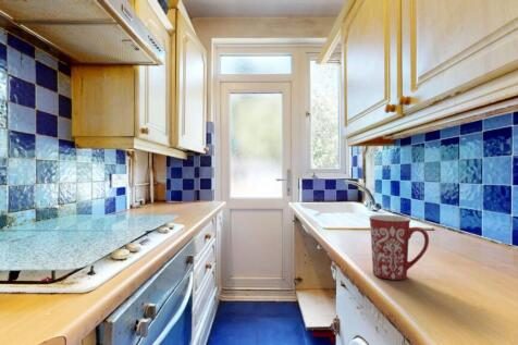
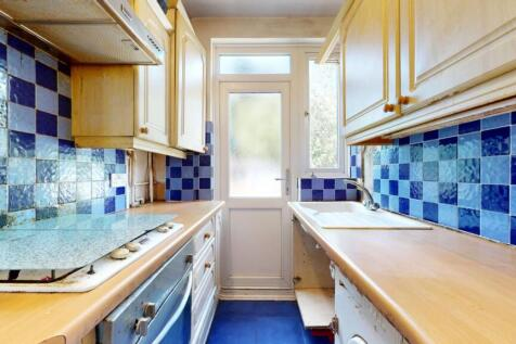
- mug (397, 247)
